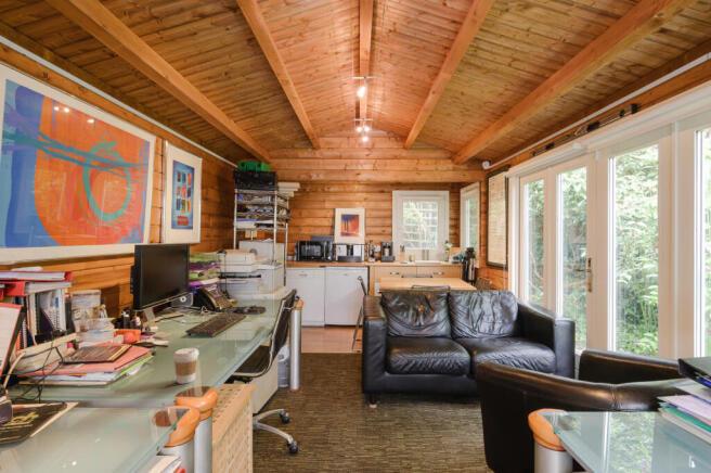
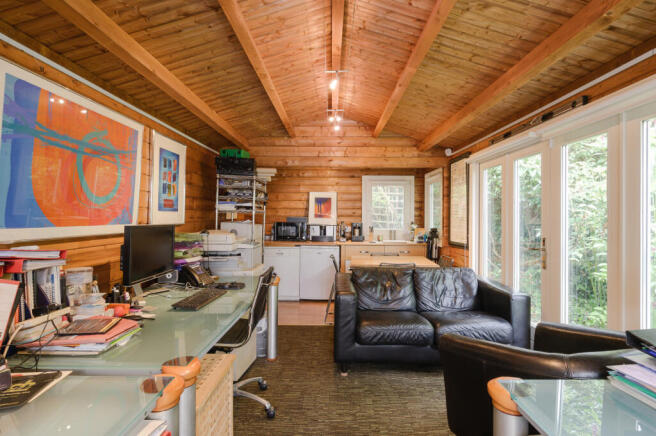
- coffee cup (185, 365)
